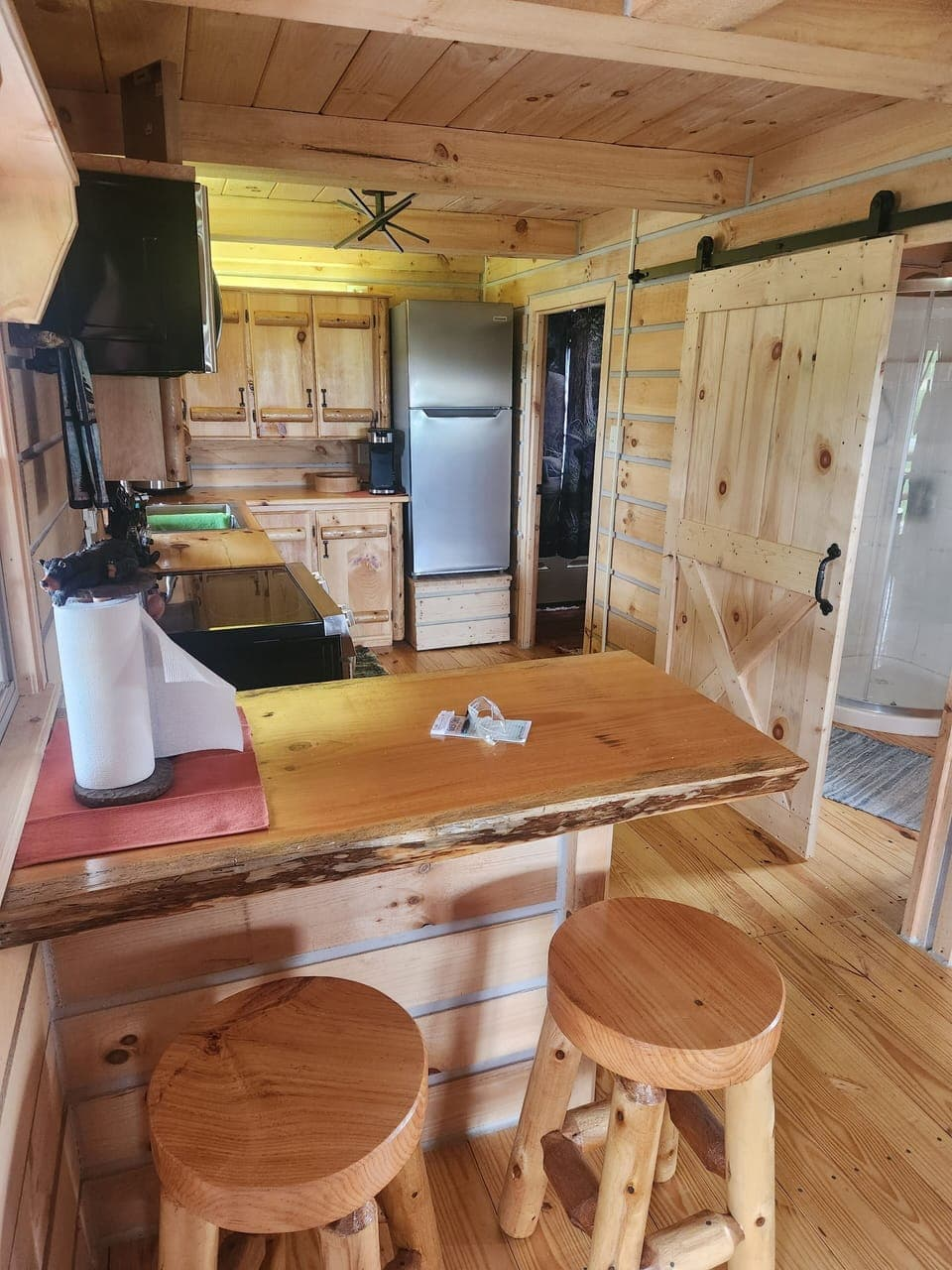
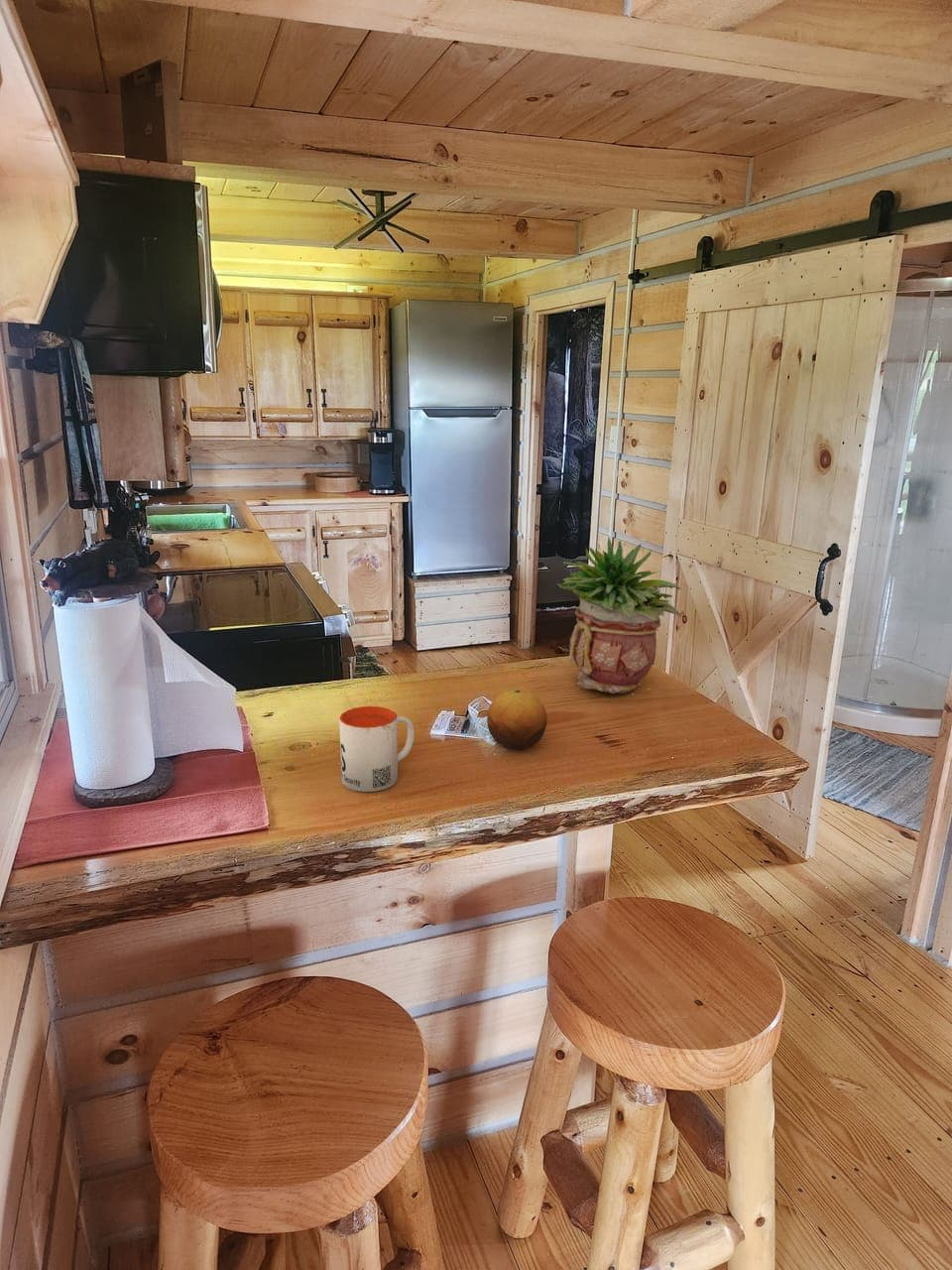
+ fruit (517, 718)
+ potted plant (619, 613)
+ mug (379, 744)
